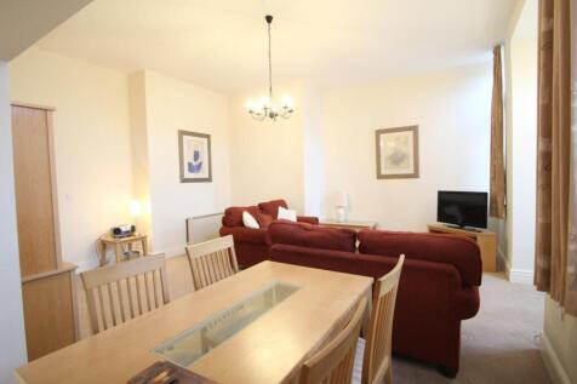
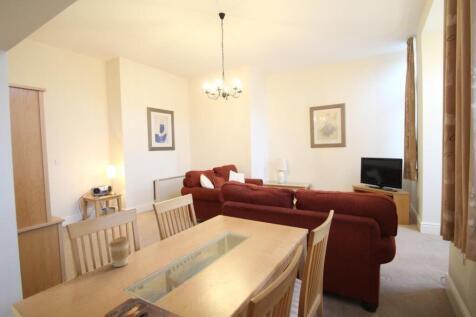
+ coffee cup (119, 251)
